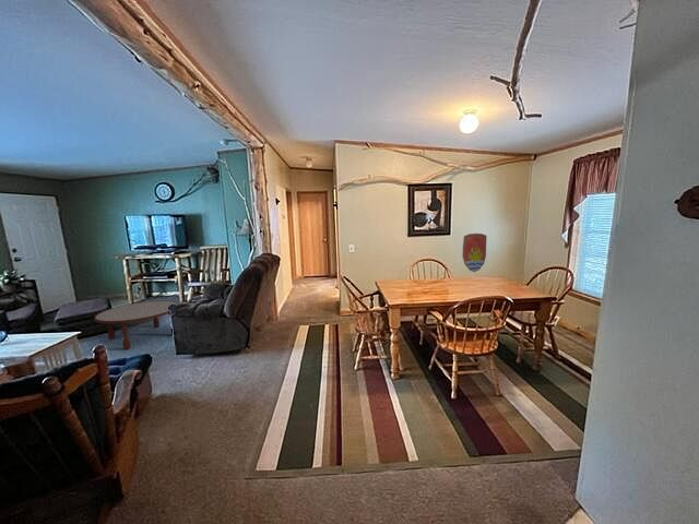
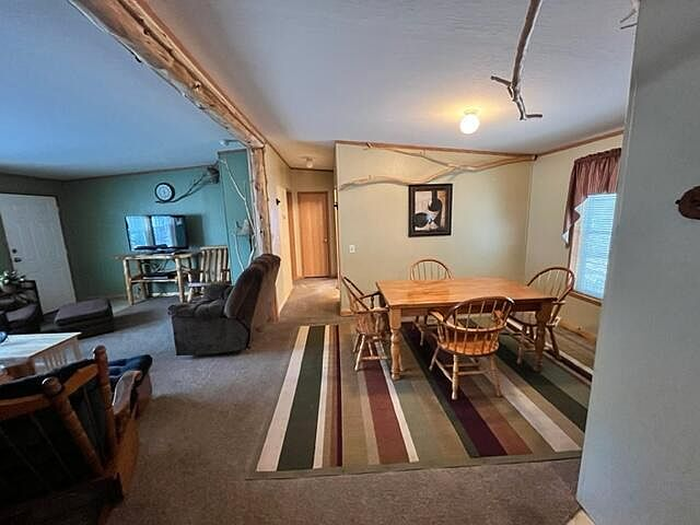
- coffee table (141, 320)
- decorative shield (474, 252)
